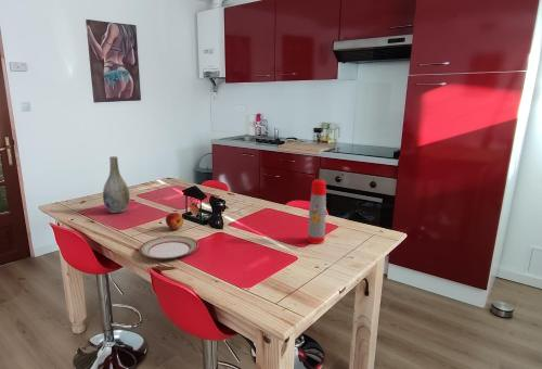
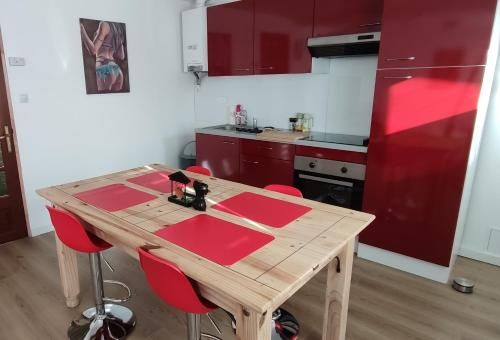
- vase (115, 184)
- water bottle (317, 211)
- apple (173, 220)
- plate (169, 247)
